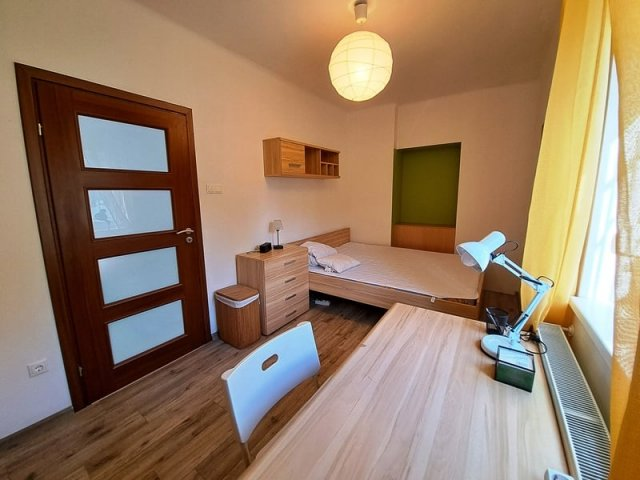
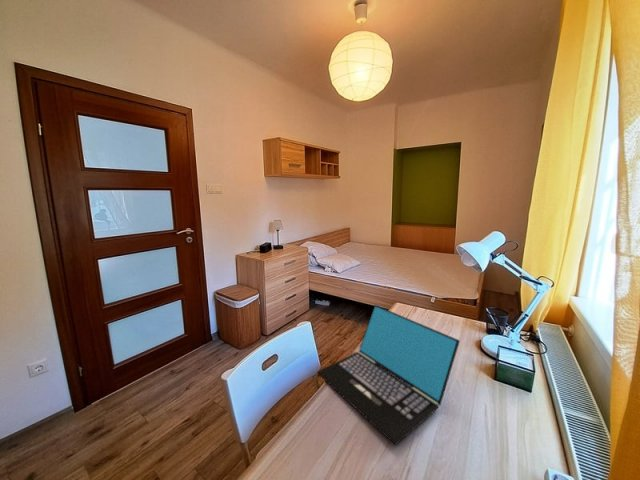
+ laptop (383, 358)
